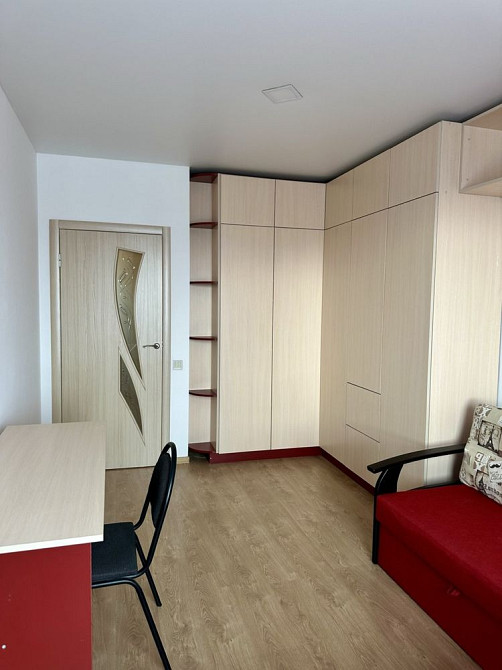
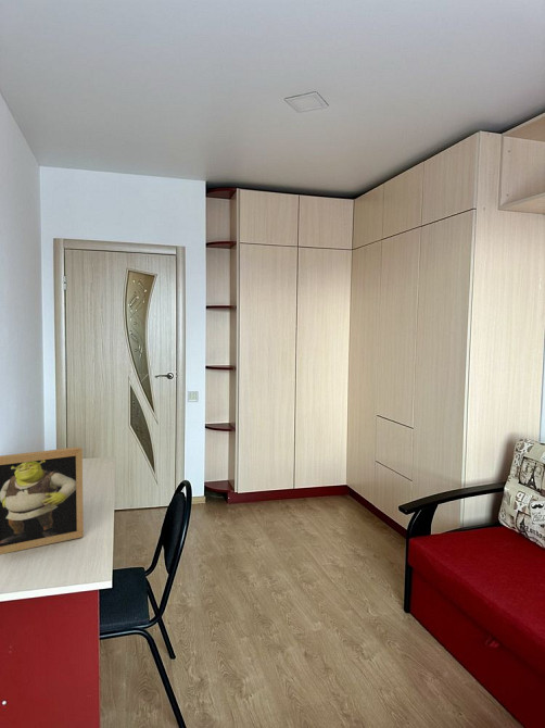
+ picture frame (36, 495)
